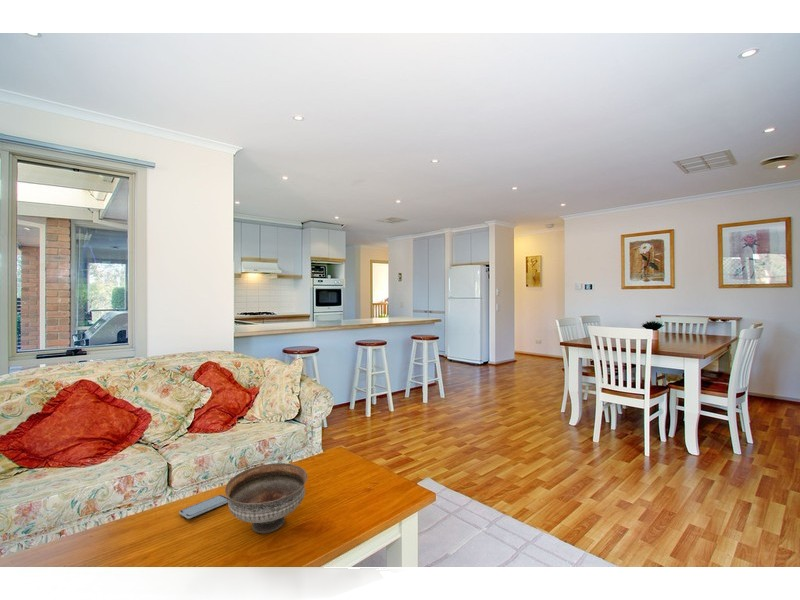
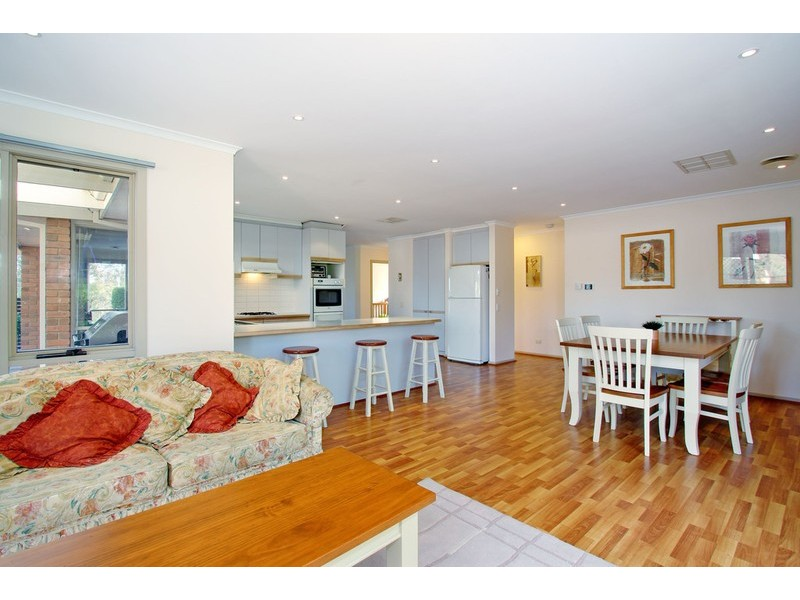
- smartphone (205, 505)
- bowl (268, 502)
